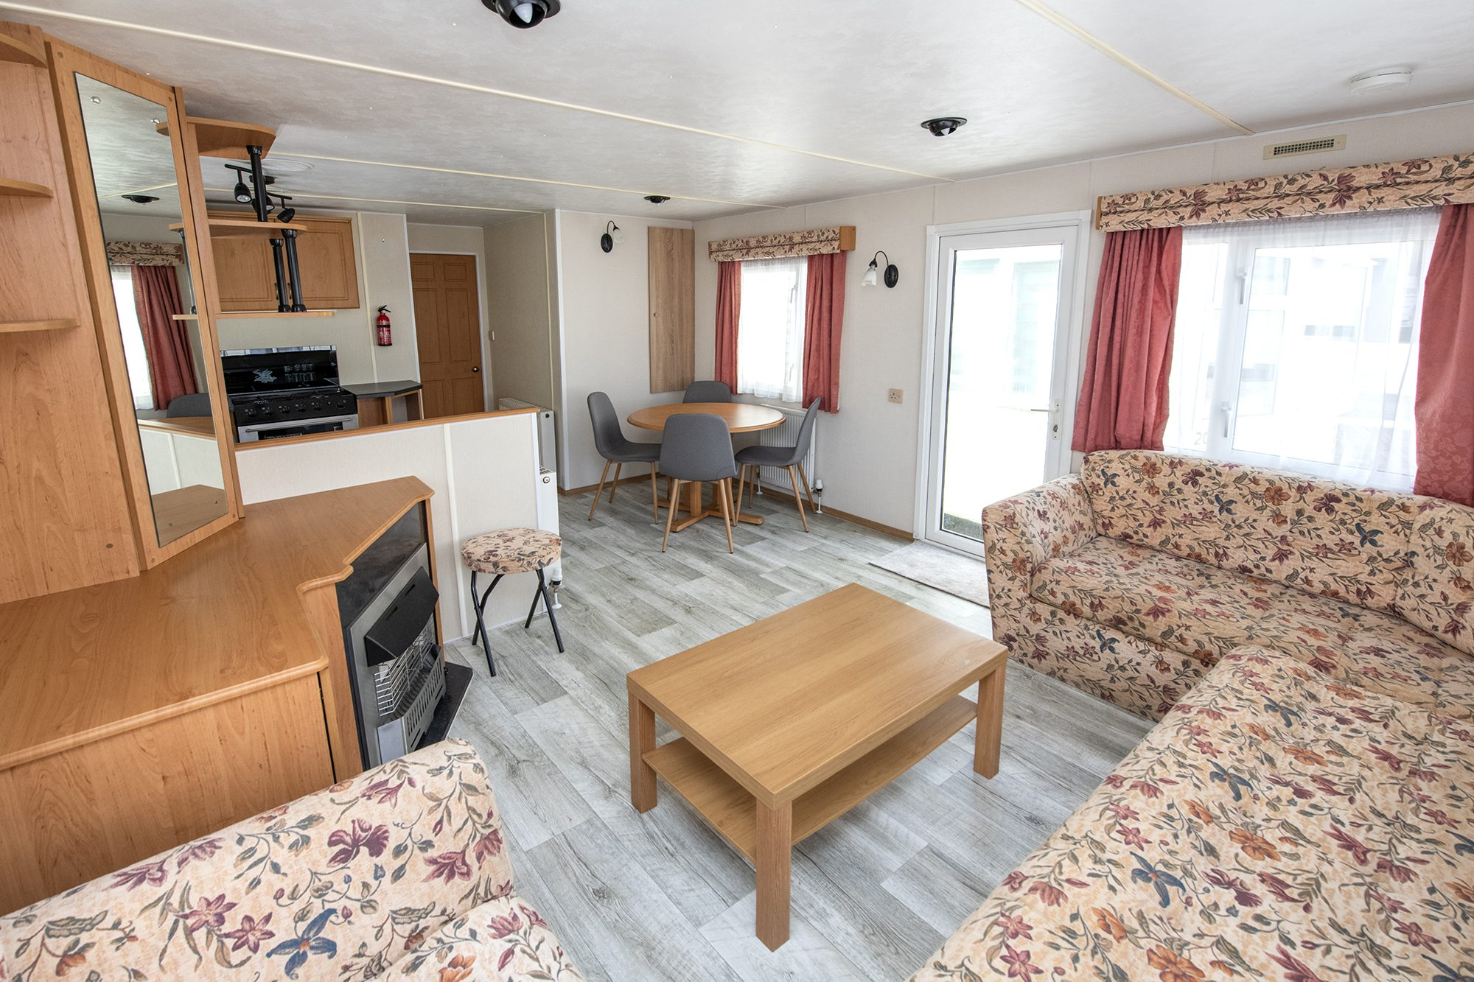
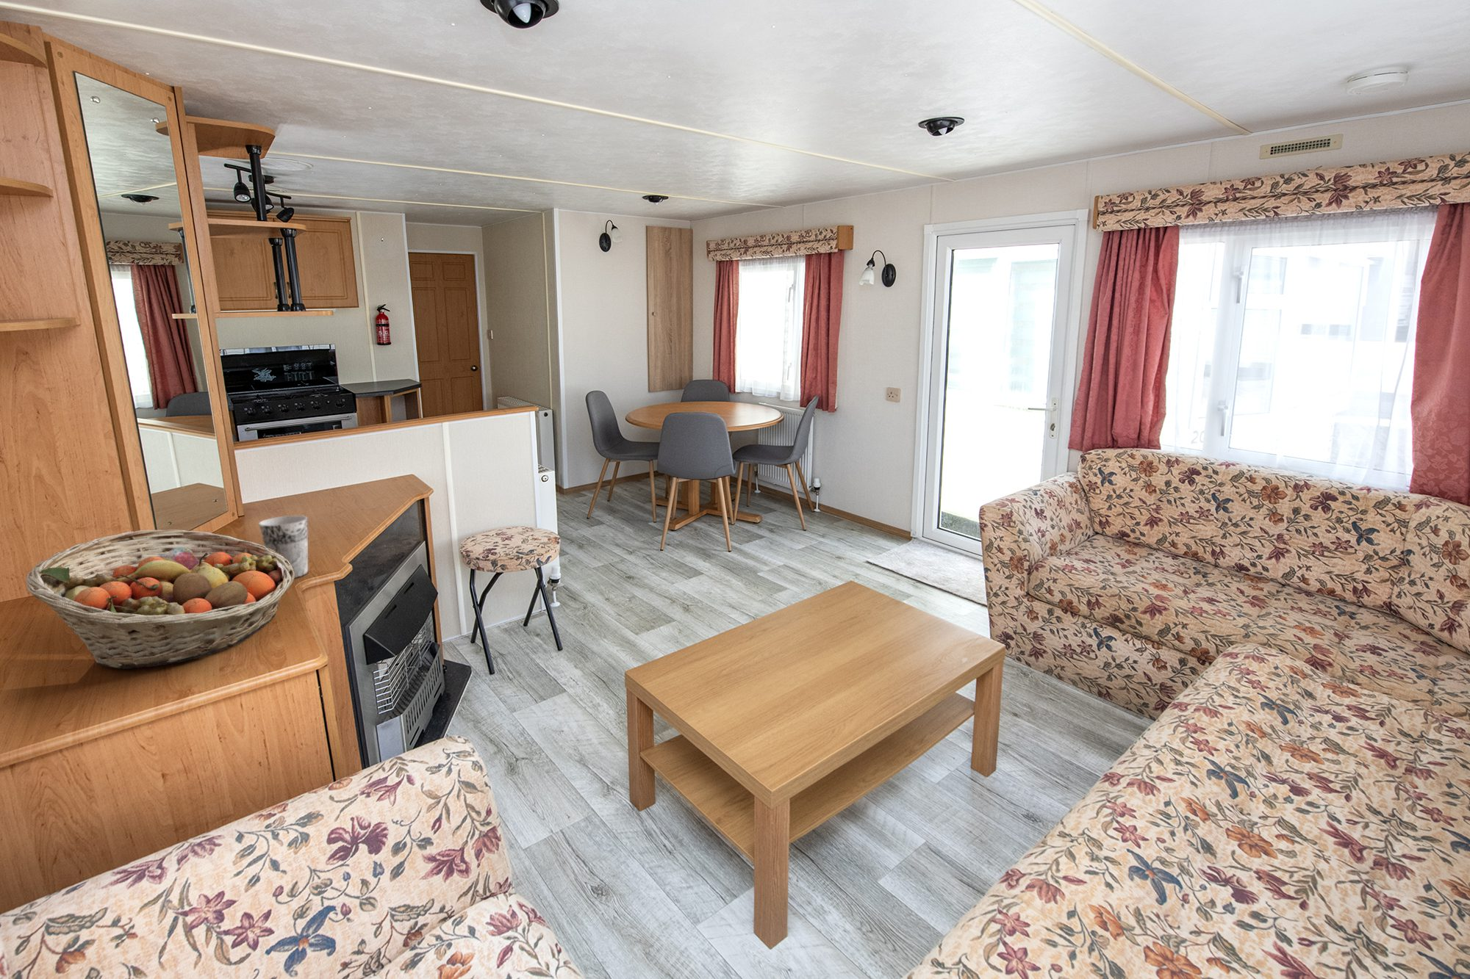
+ cup (286, 547)
+ fruit basket (176, 589)
